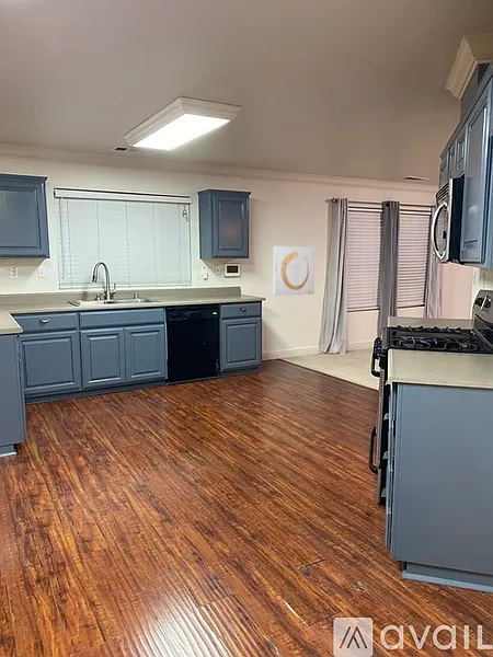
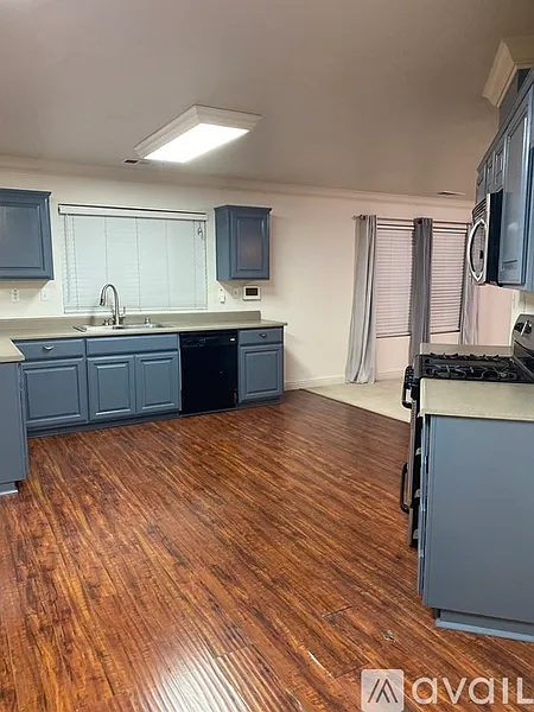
- wall art (294, 270)
